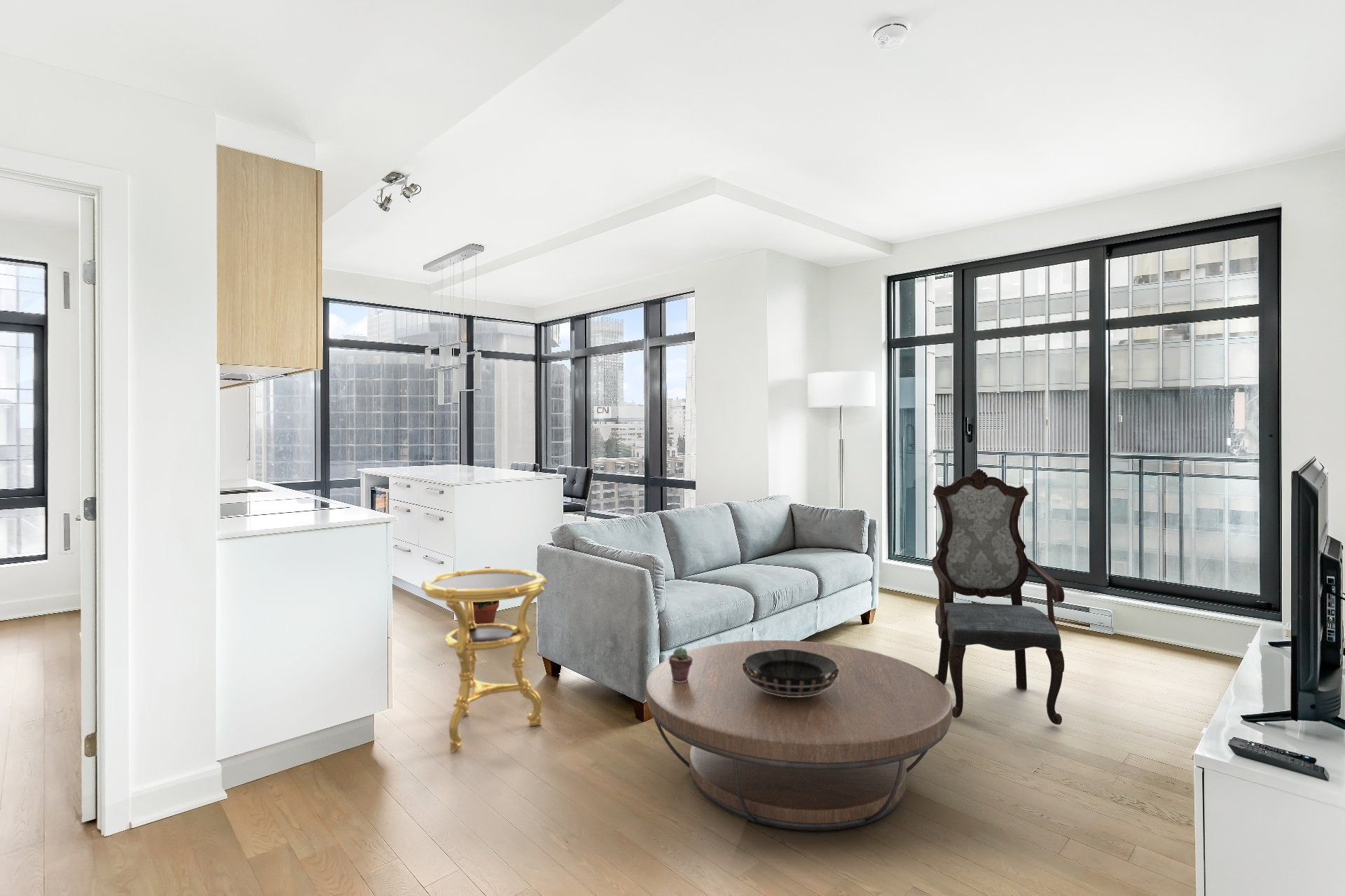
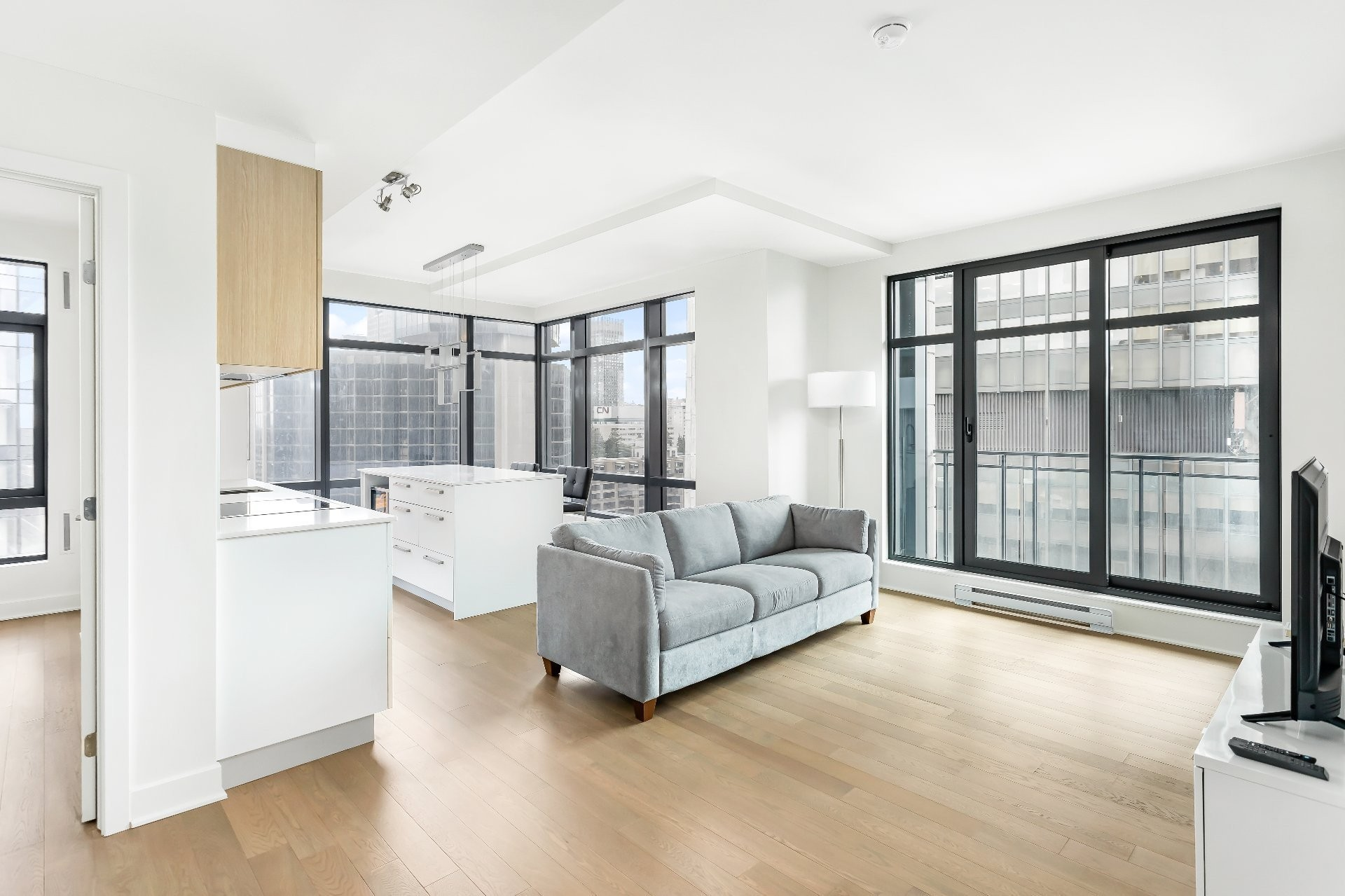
- potted plant (485, 601)
- decorative bowl (789, 676)
- potted succulent (680, 663)
- armchair (992, 586)
- coffee table (793, 727)
- side table (485, 649)
